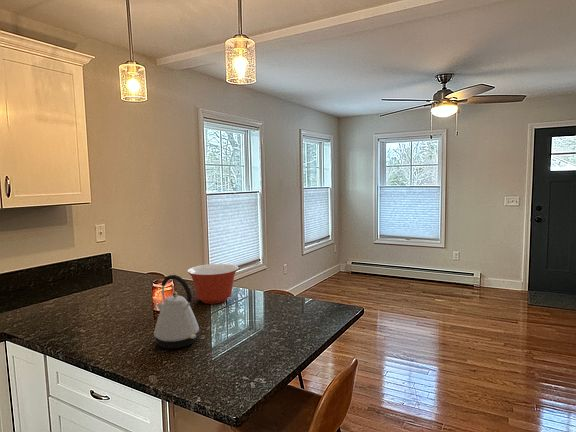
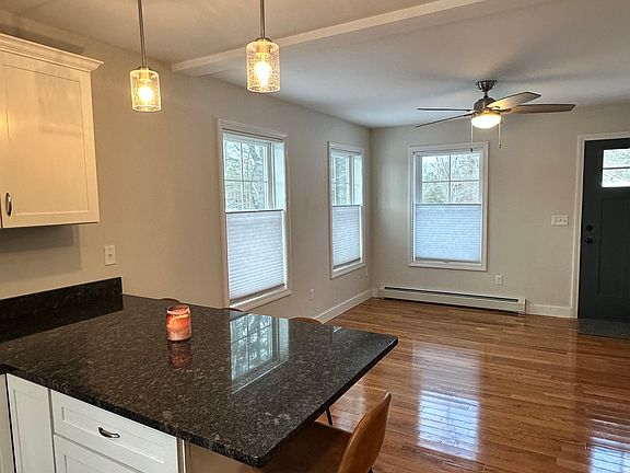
- kettle (174, 308)
- mixing bowl (213, 284)
